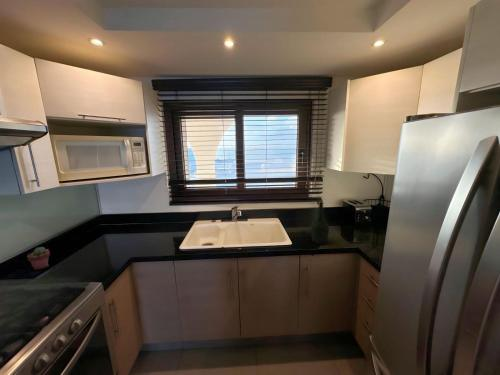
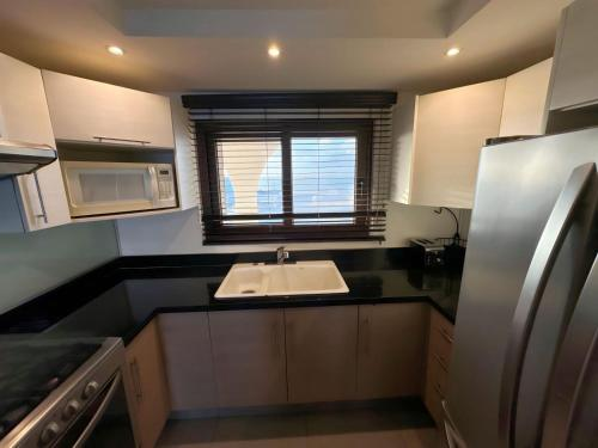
- potted succulent (39, 257)
- bottle (320, 221)
